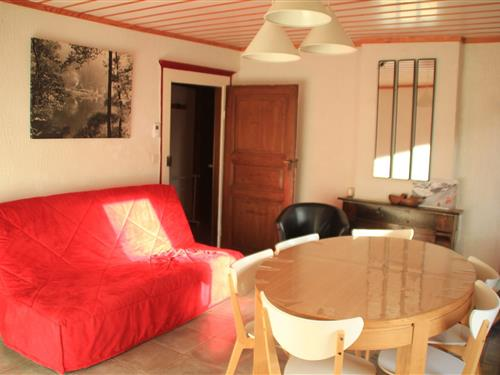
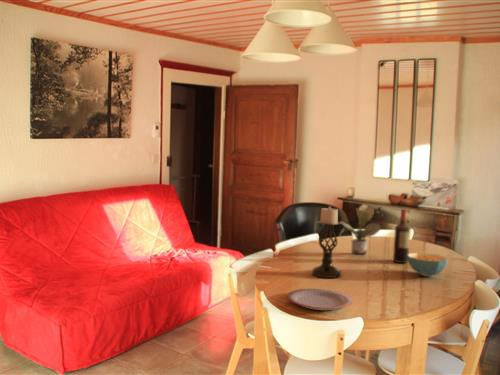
+ plate (319, 300)
+ candle holder (328, 240)
+ wine bottle (402, 235)
+ potted plant (358, 230)
+ cereal bowl (427, 266)
